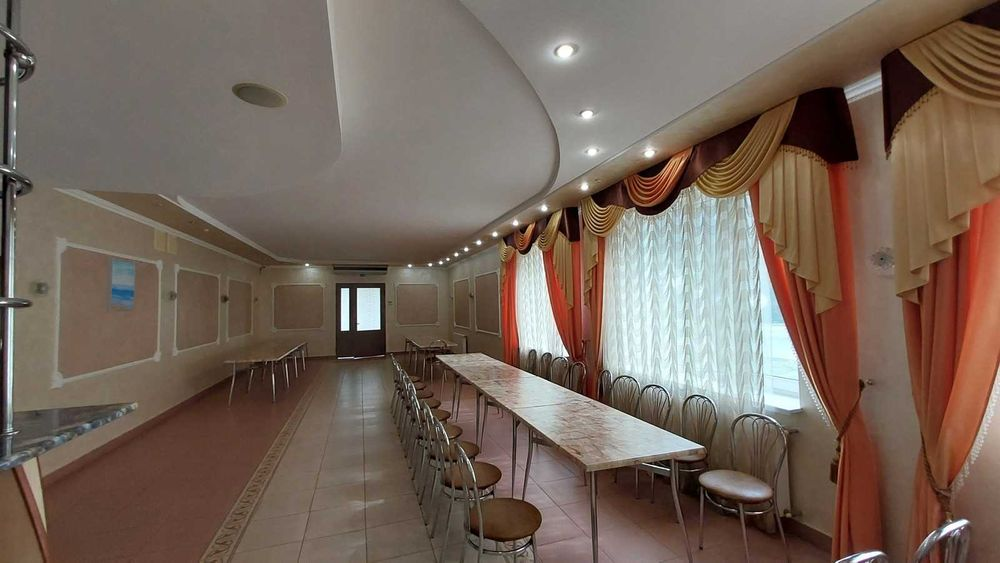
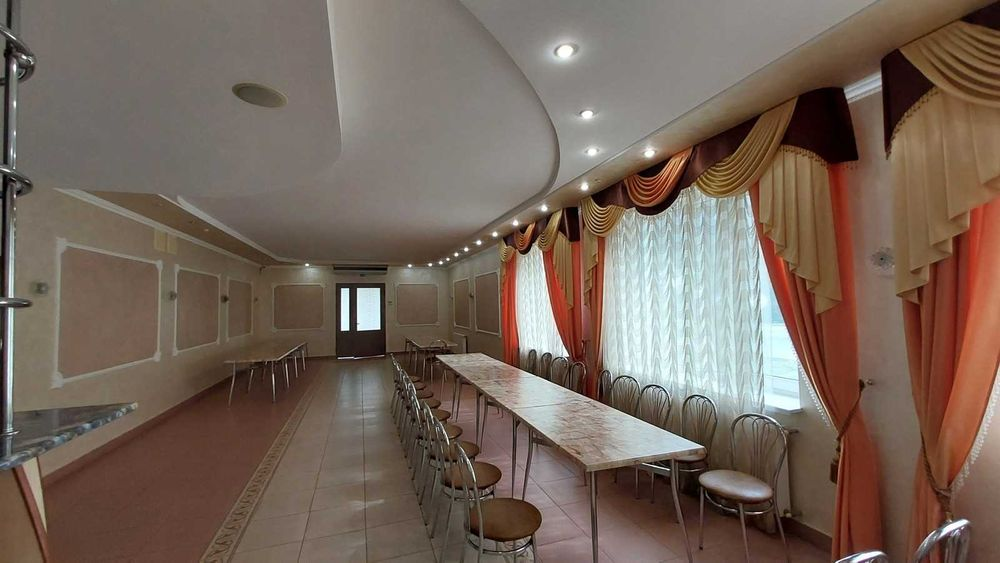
- wall art (121, 286)
